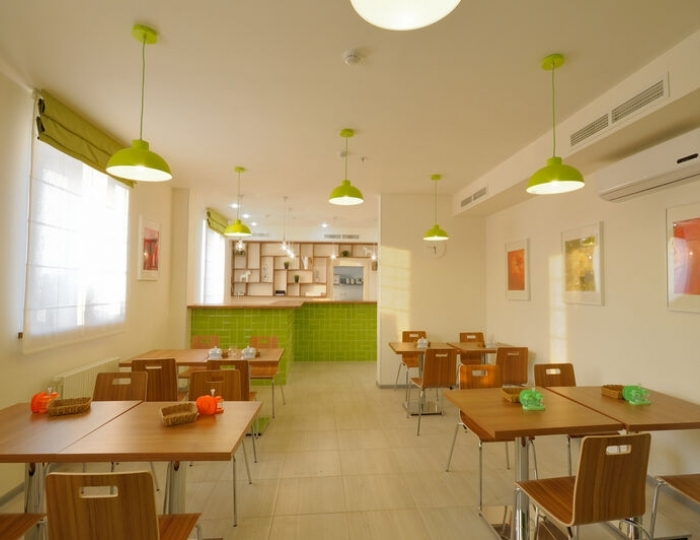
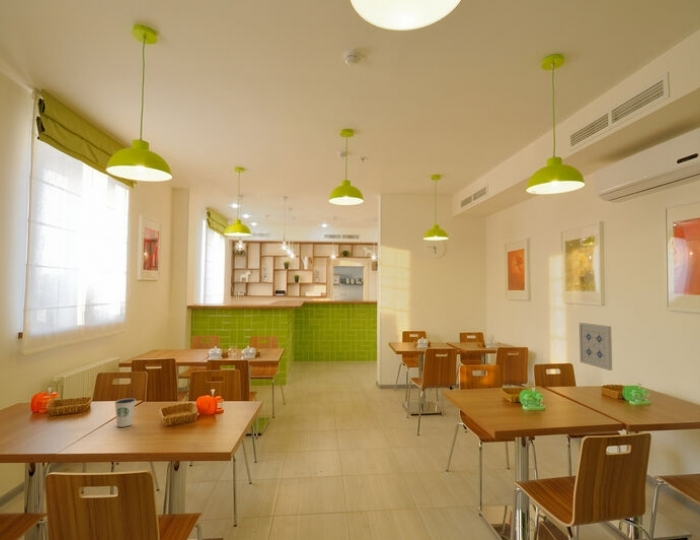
+ dixie cup (124, 412)
+ wall art (594, 345)
